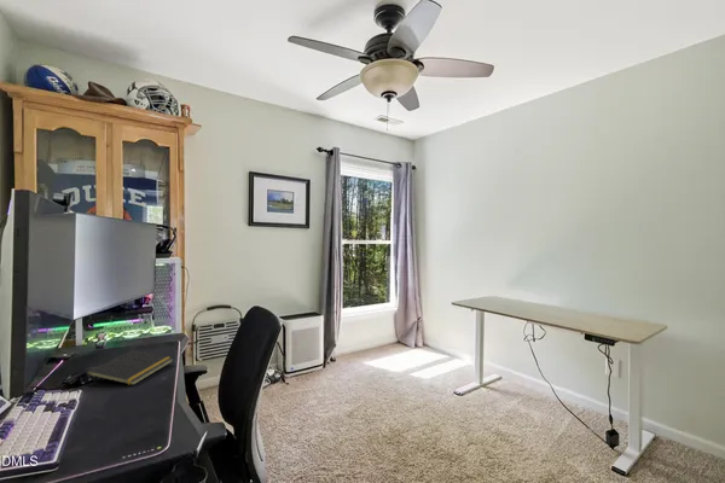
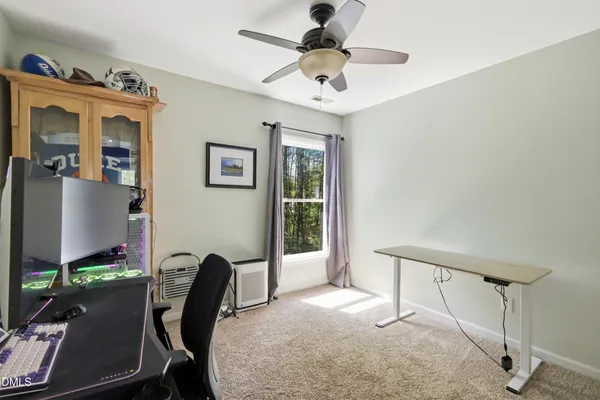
- notepad (133, 365)
